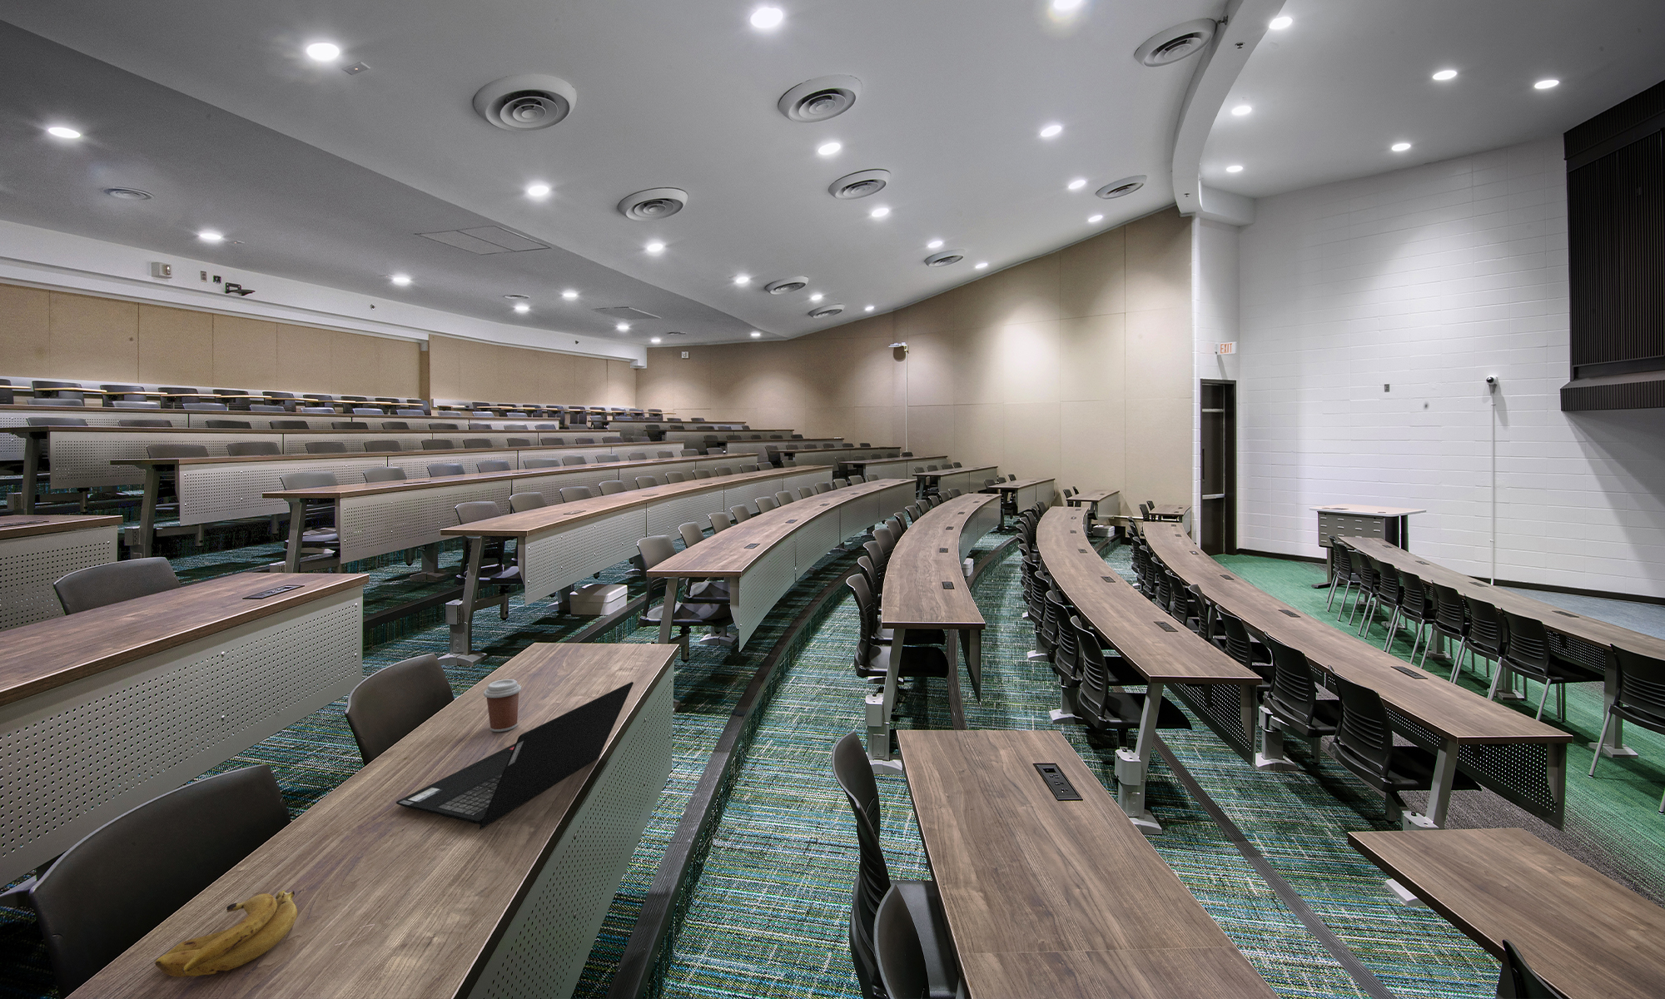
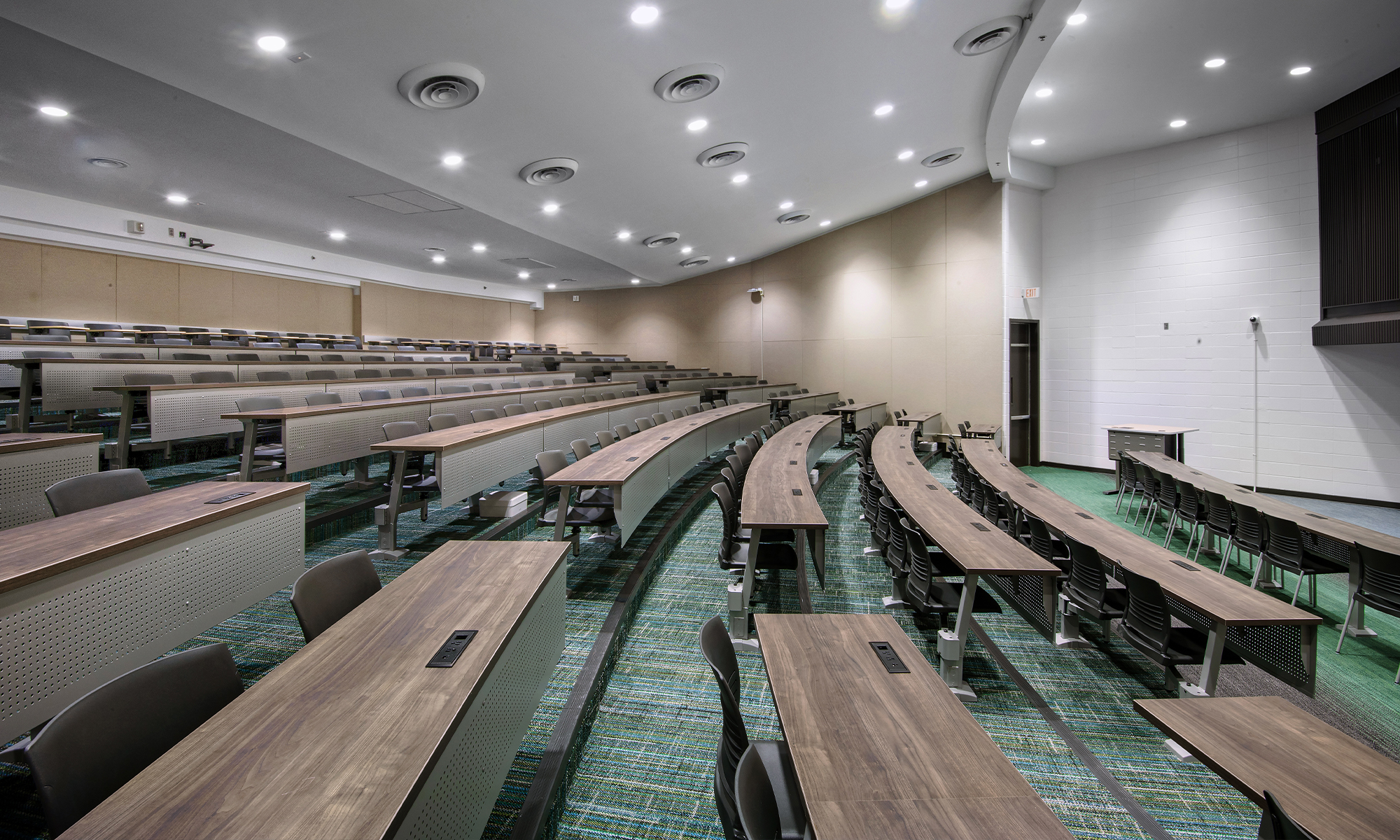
- laptop computer (522, 741)
- coffee cup (503, 705)
- banana (232, 928)
